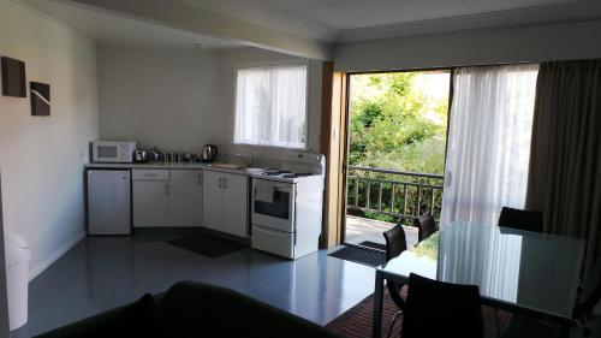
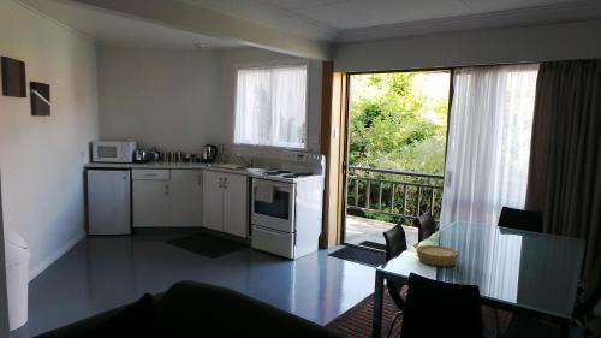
+ bowl (436, 255)
